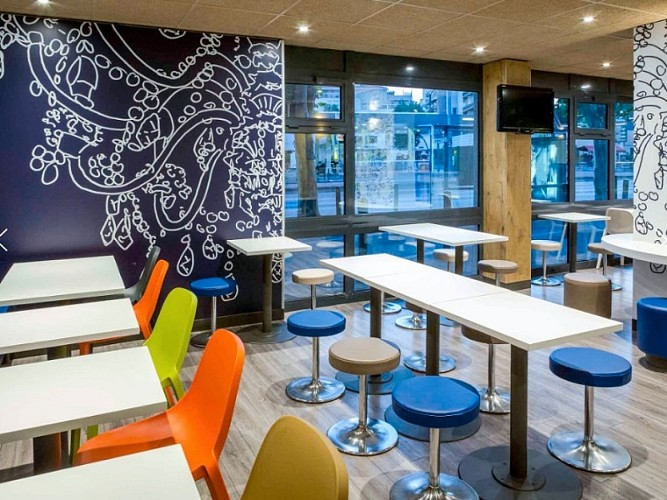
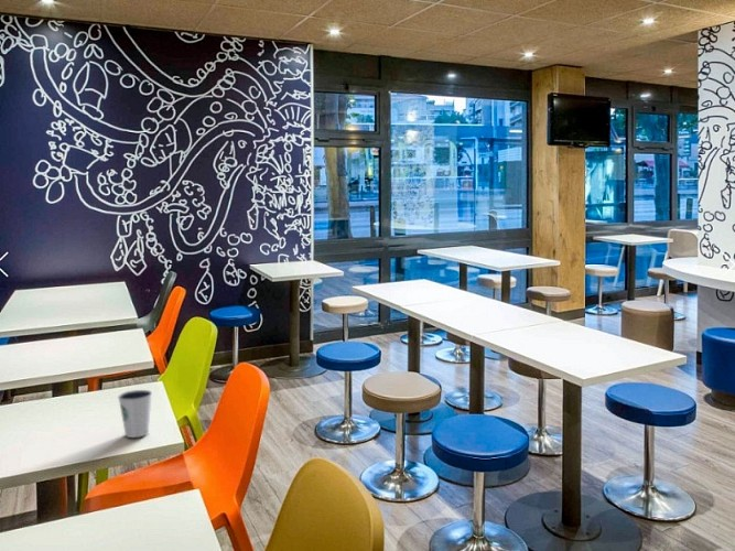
+ dixie cup (136, 414)
